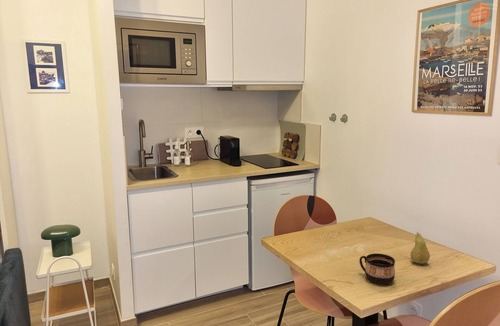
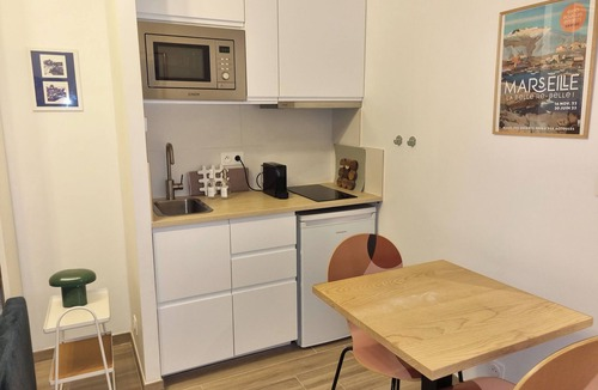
- fruit (420, 248)
- cup (379, 268)
